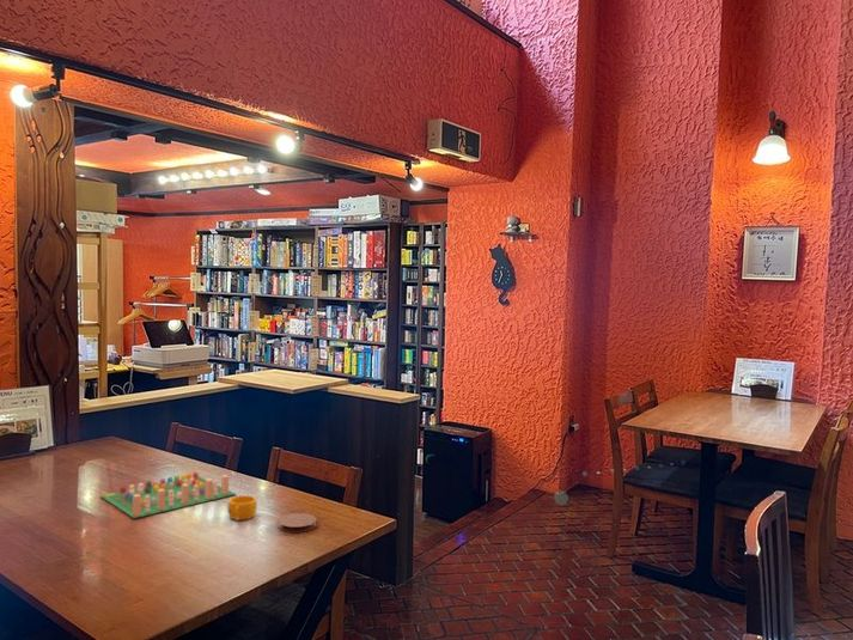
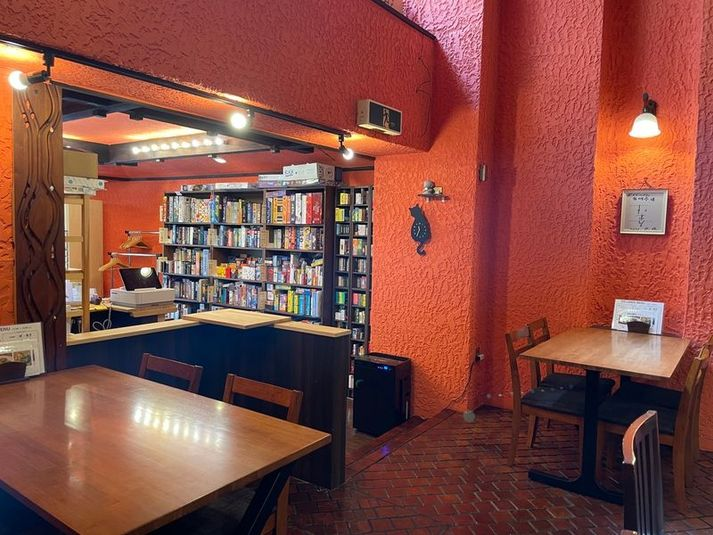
- coaster (297, 522)
- board game (169, 486)
- cup (240, 508)
